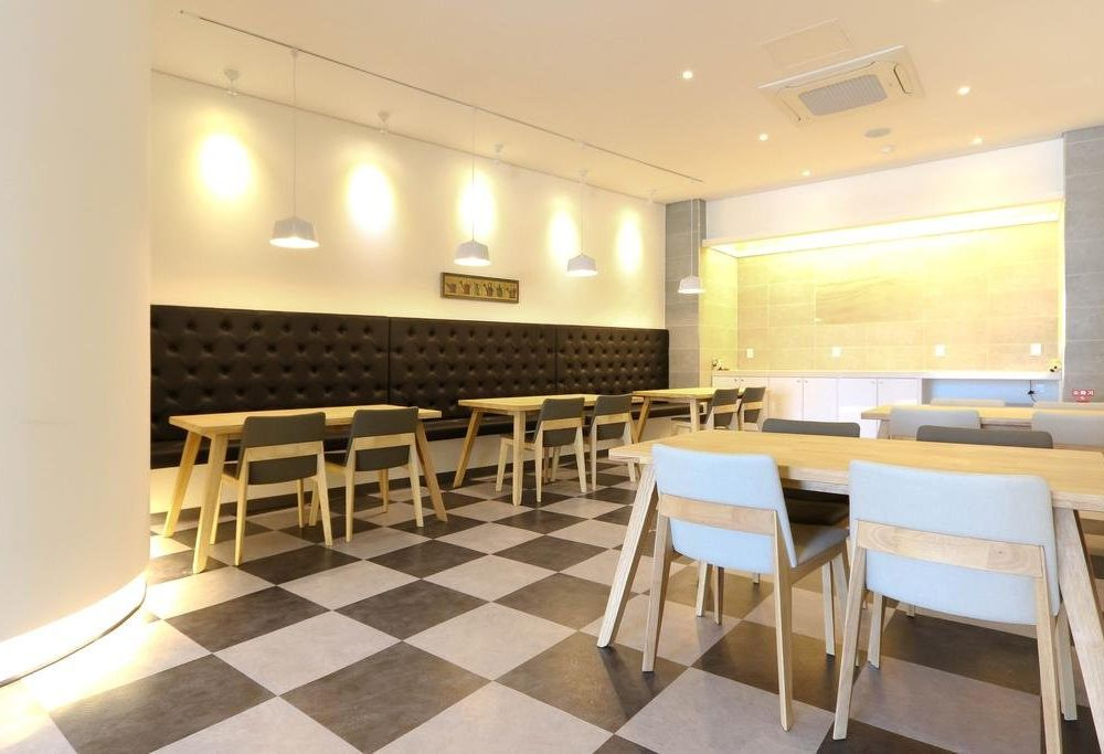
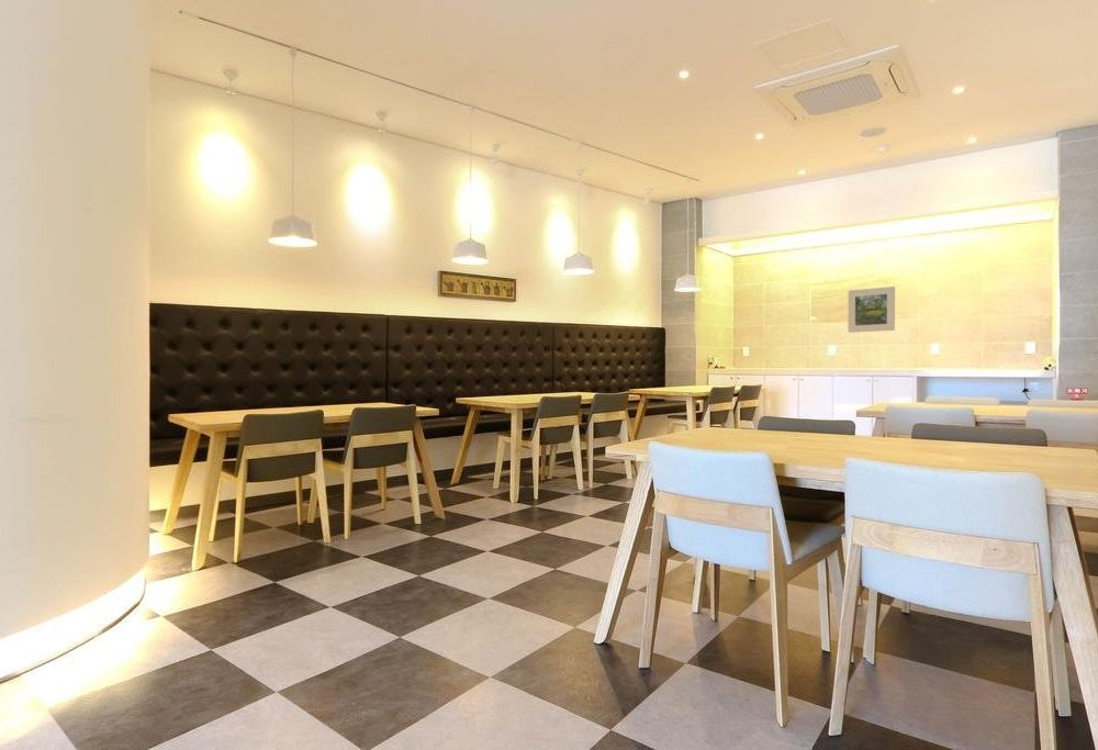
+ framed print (871, 310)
